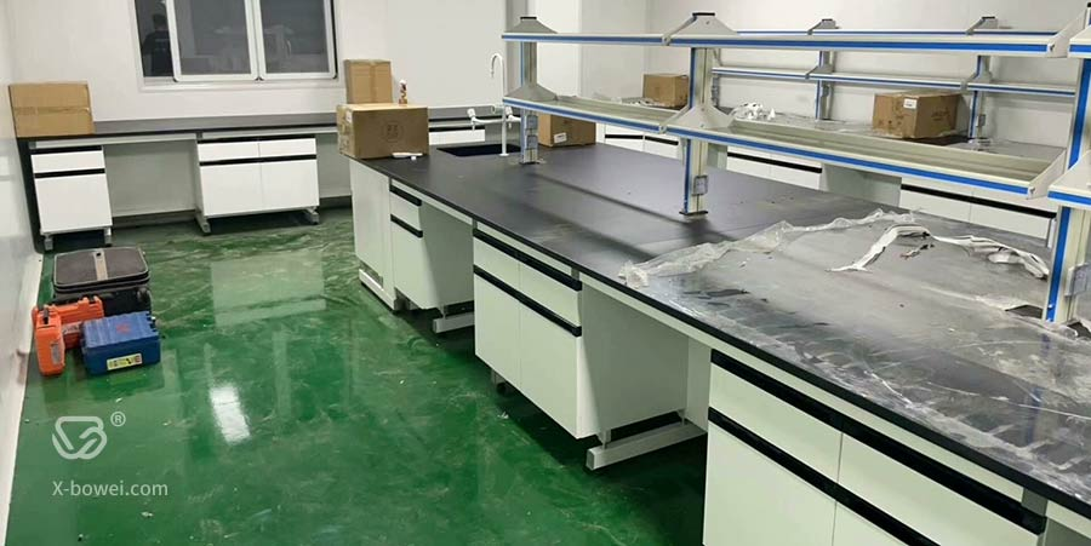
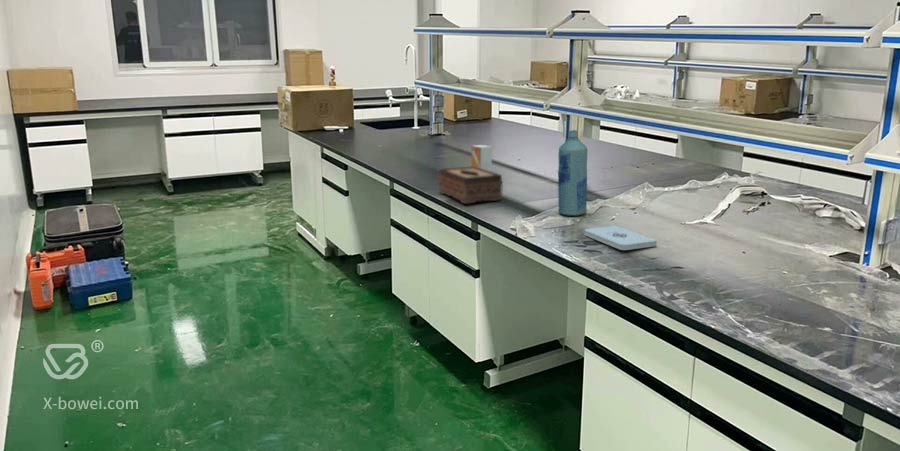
+ notepad (618, 237)
+ bottle (573, 172)
+ tissue box (469, 184)
+ small box (481, 160)
